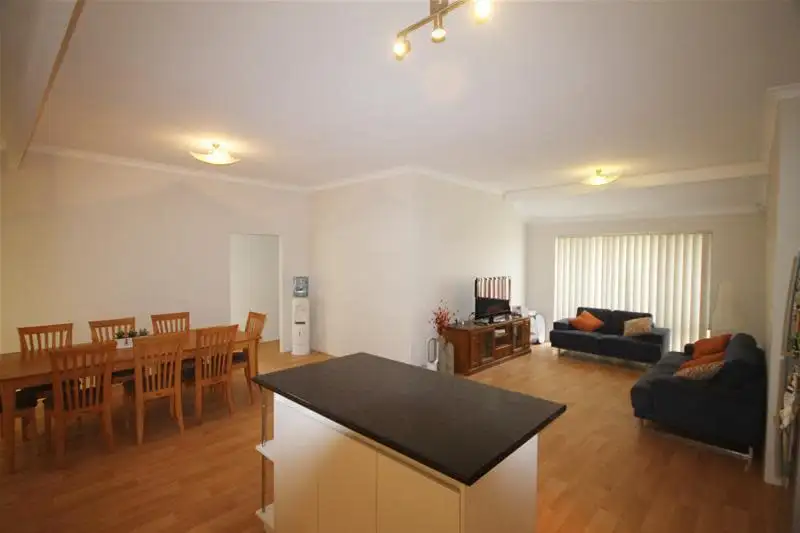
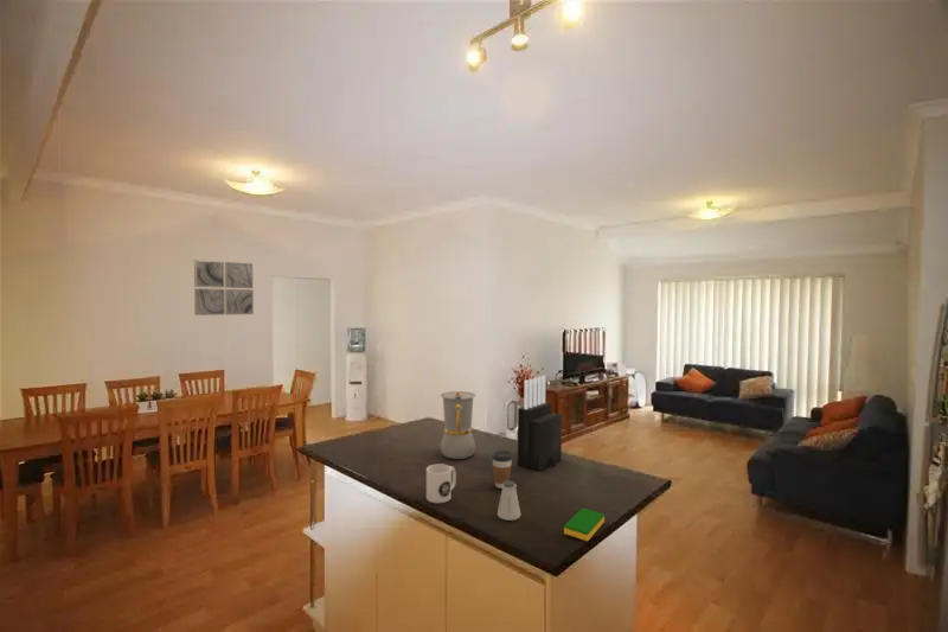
+ wall art (225, 287)
+ coffee maker (457, 423)
+ coffee cup (501, 470)
+ dish sponge (584, 523)
+ mug (442, 481)
+ knife block (542, 421)
+ saltshaker (508, 498)
